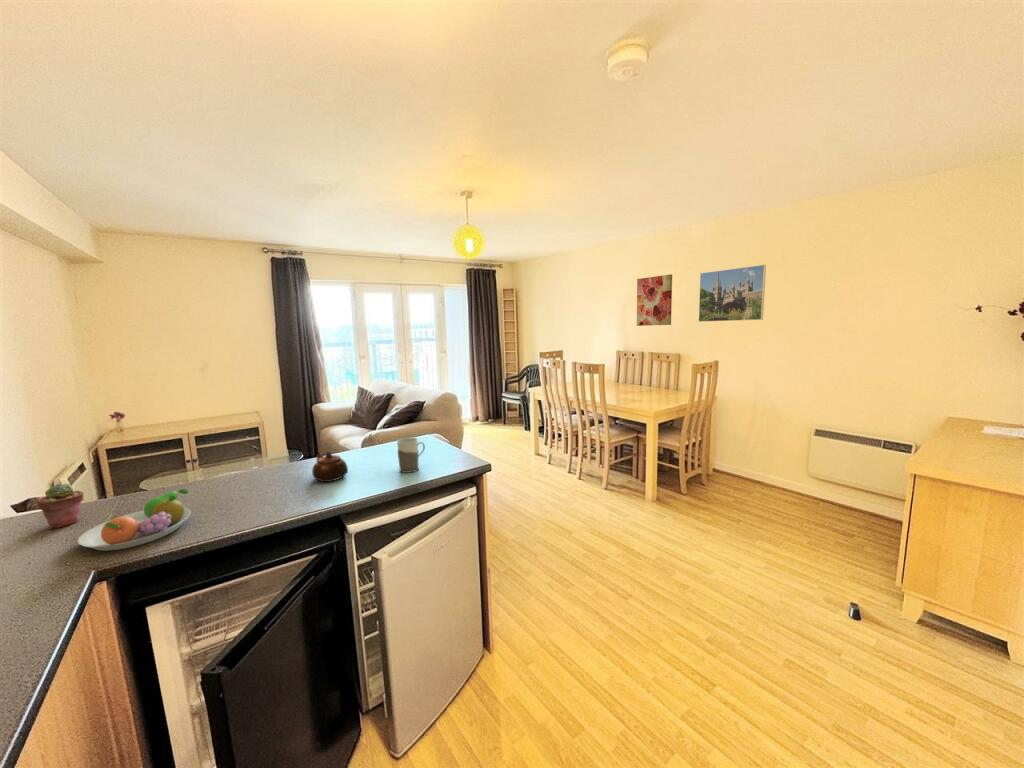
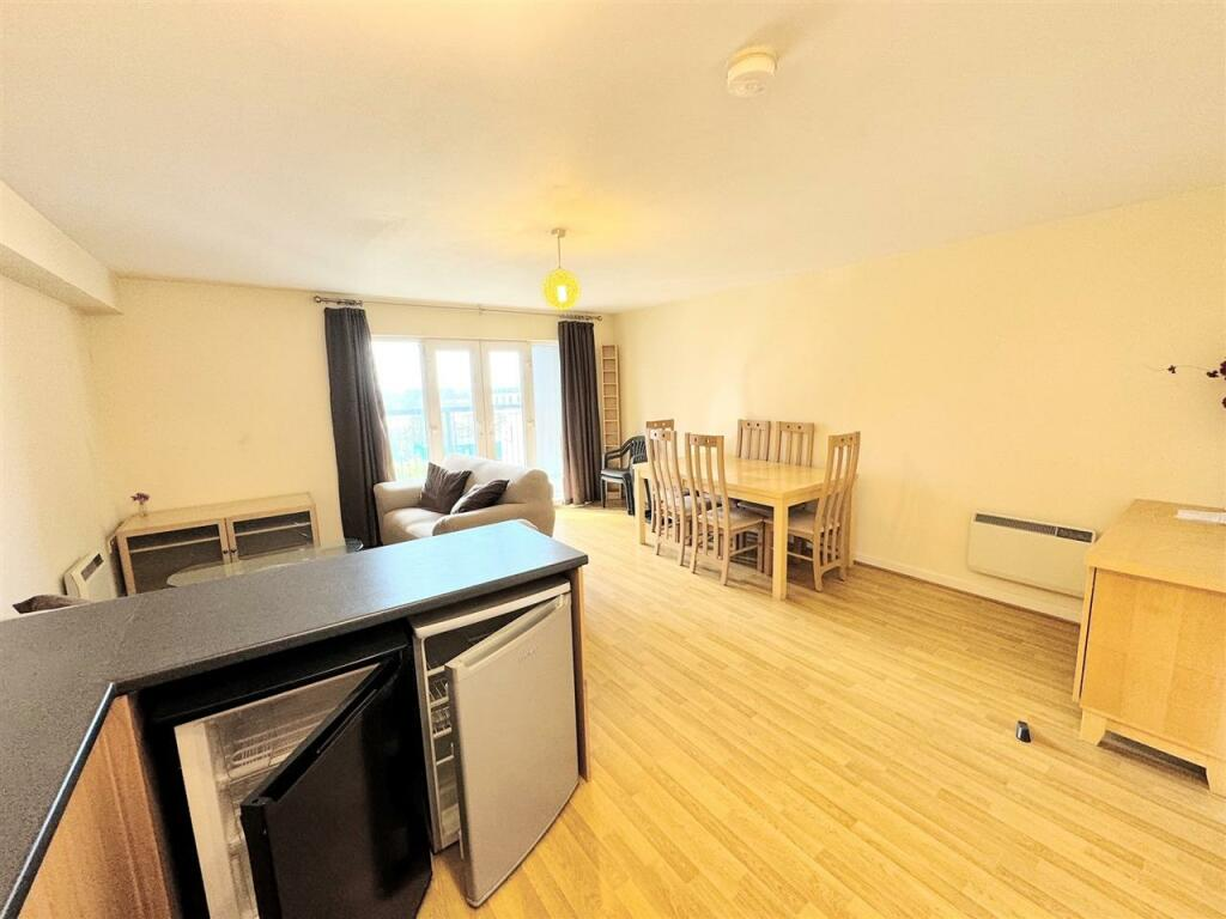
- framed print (729, 295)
- wall art (653, 301)
- teapot (329, 464)
- fruit bowl (141, 515)
- potted succulent (61, 503)
- mug (412, 453)
